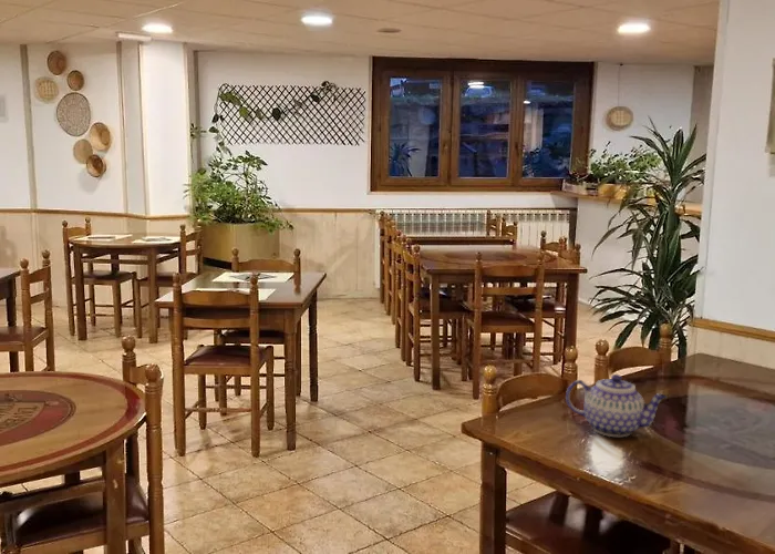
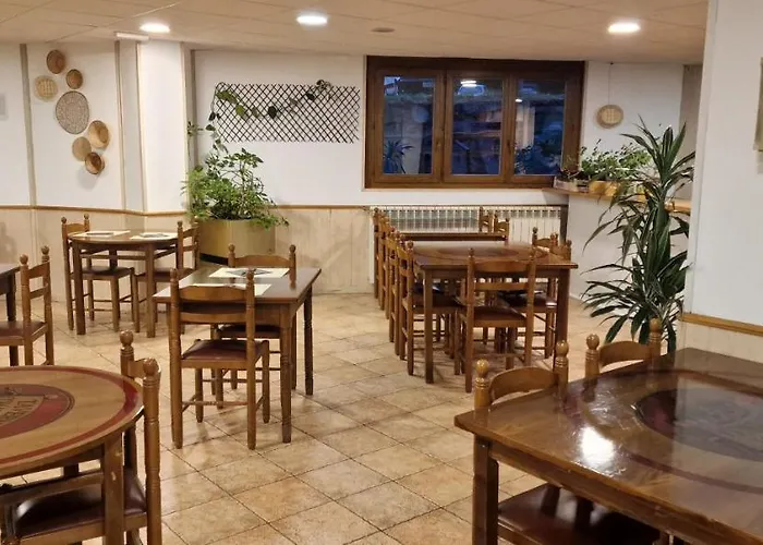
- teapot (614, 402)
